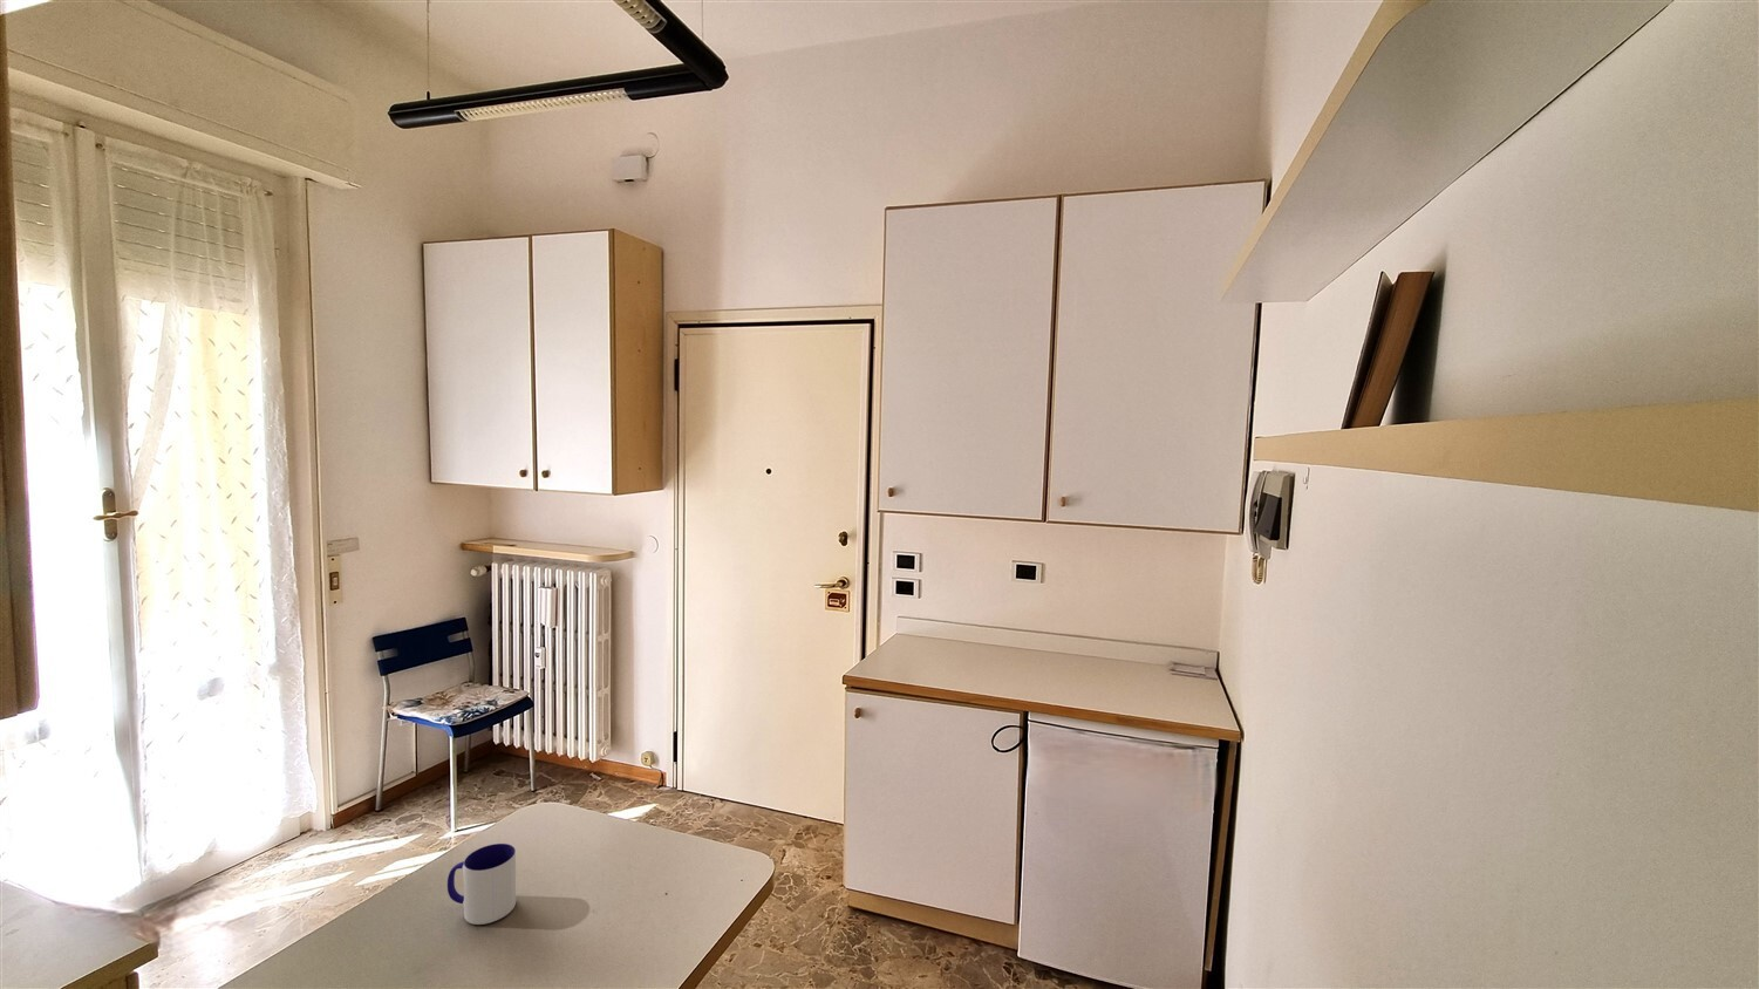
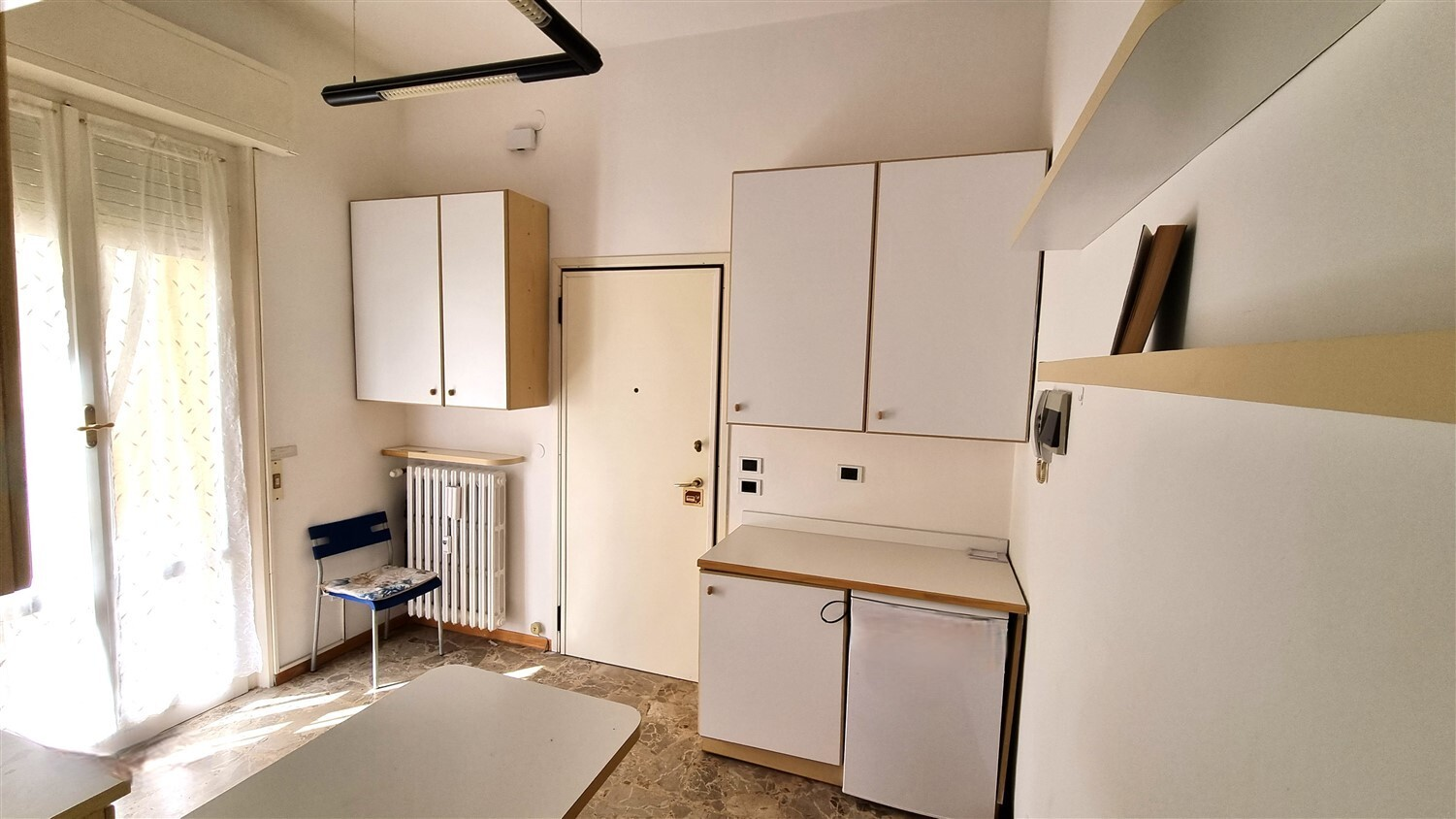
- mug (481, 883)
